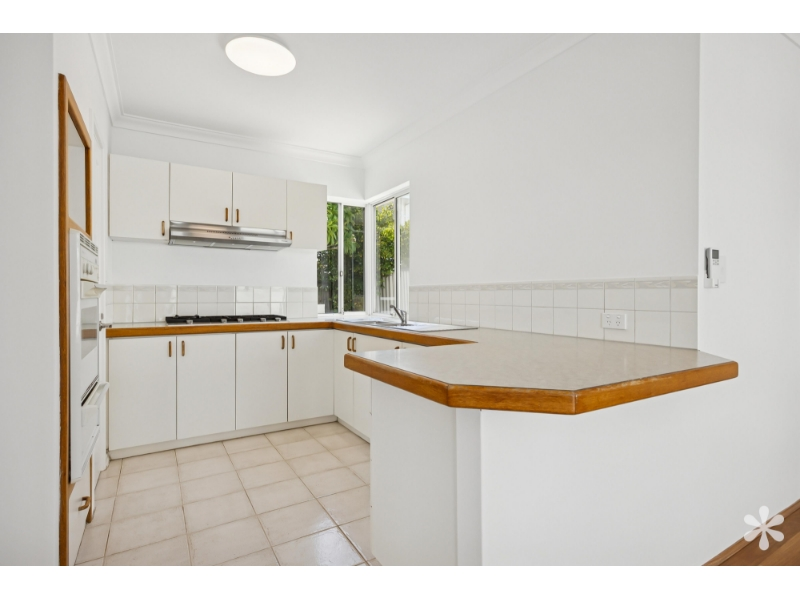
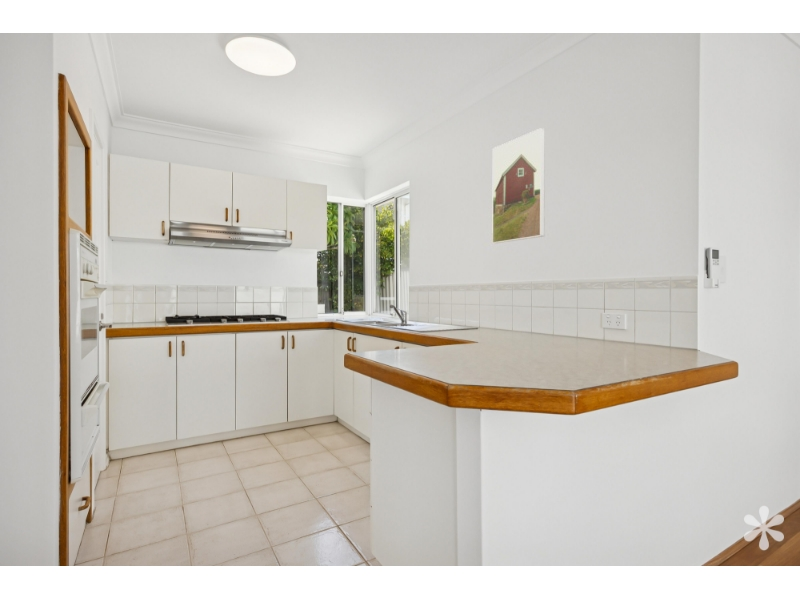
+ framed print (516, 189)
